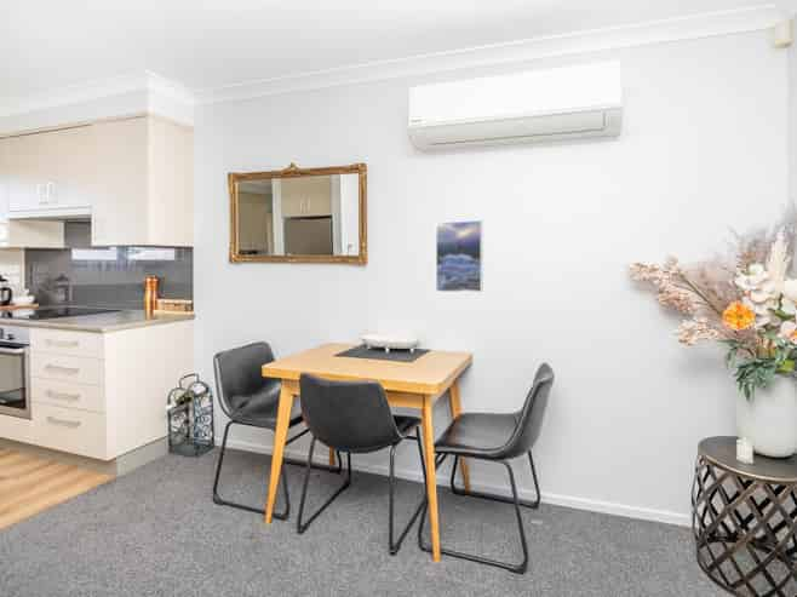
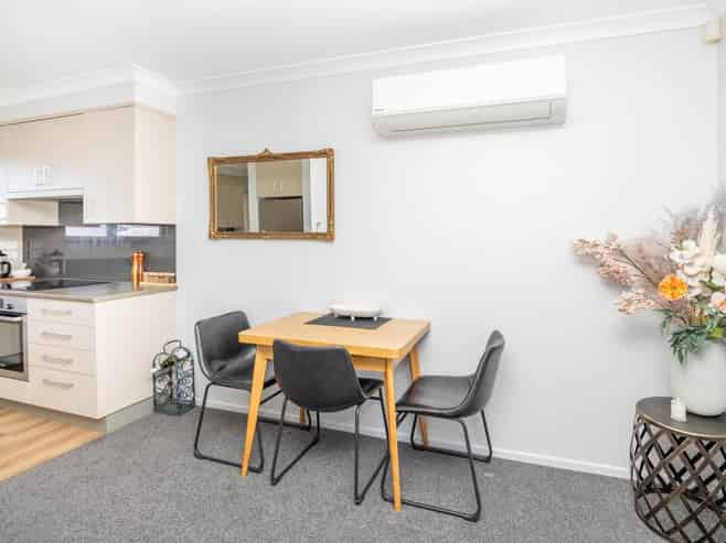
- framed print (458, 257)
